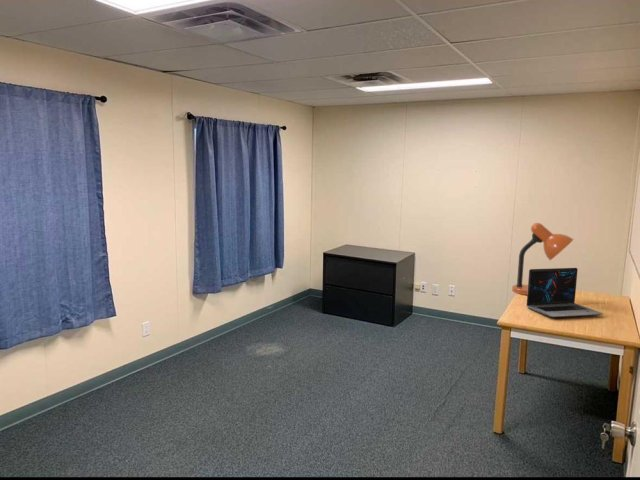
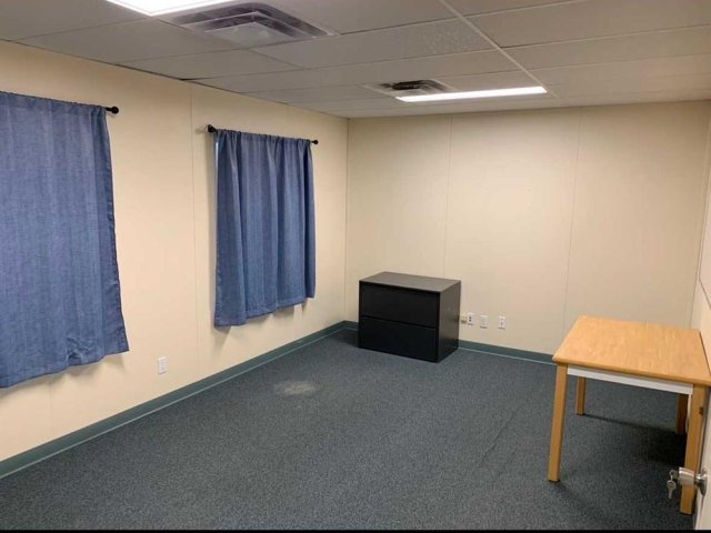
- desk lamp (546, 255)
- laptop (565, 292)
